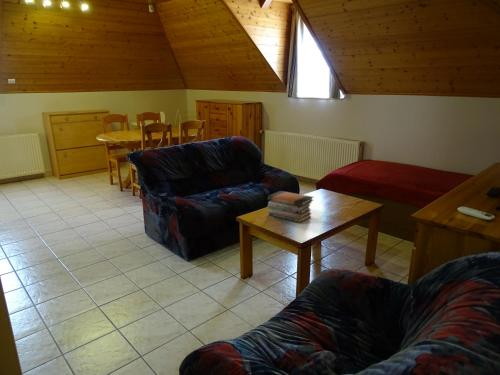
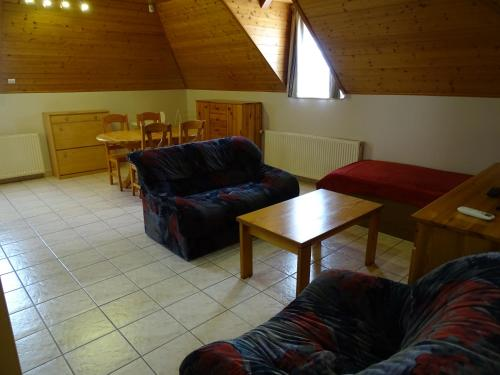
- book stack (289, 206)
